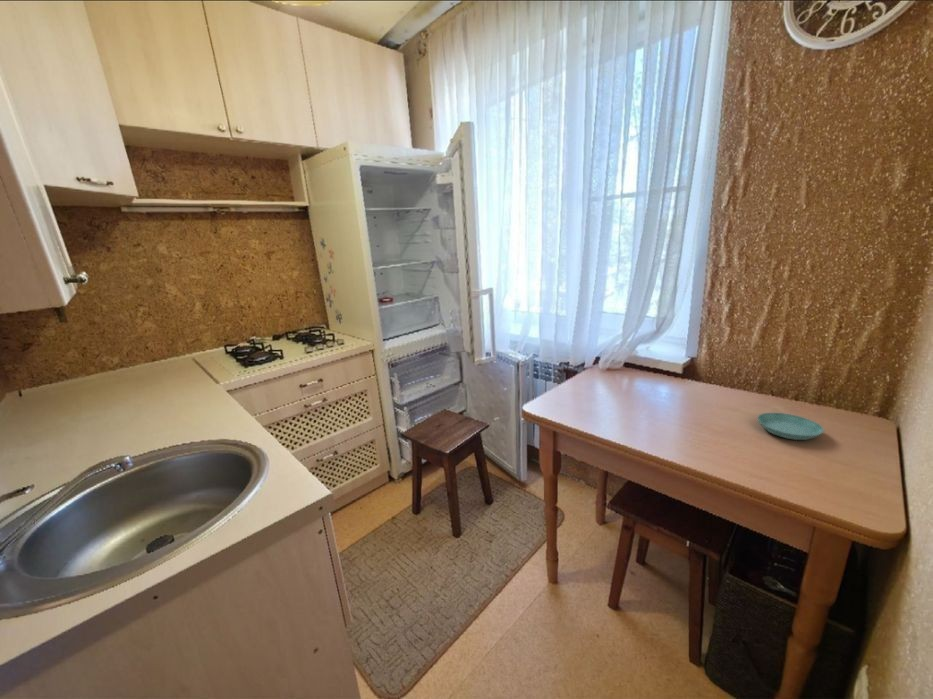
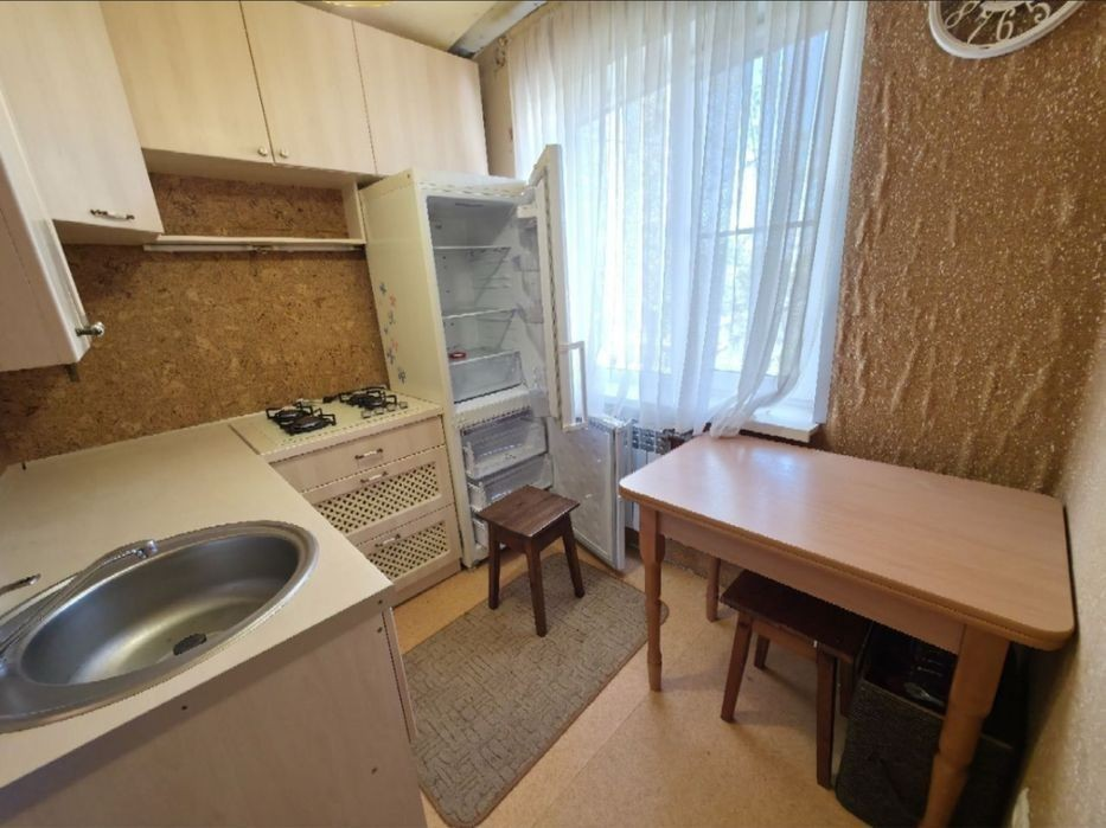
- saucer (788, 427)
